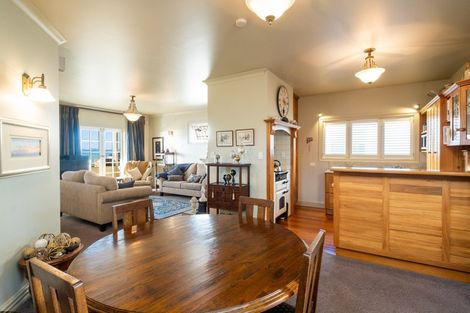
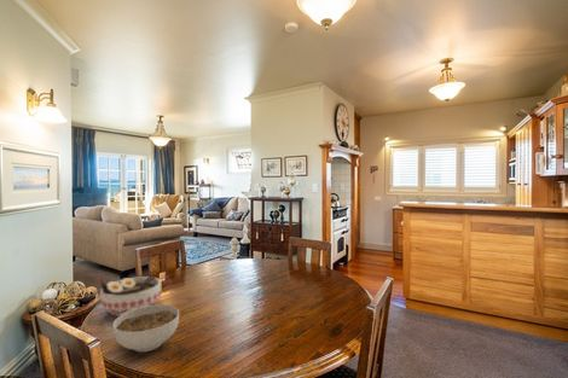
+ bowl (147, 330)
+ bowl (132, 291)
